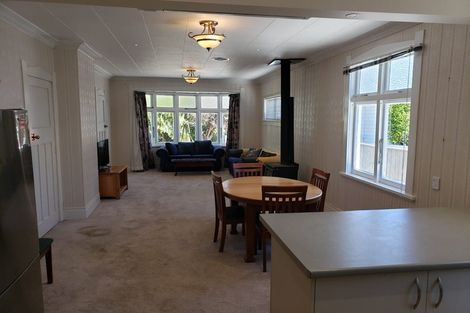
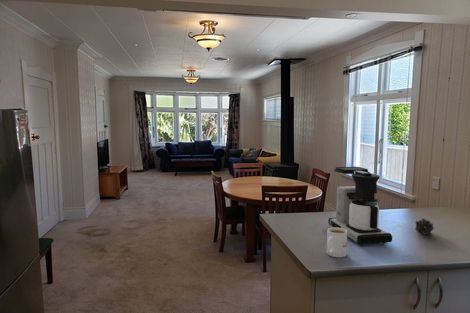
+ mug (334, 243)
+ coffee maker (358, 203)
+ fruit (426, 226)
